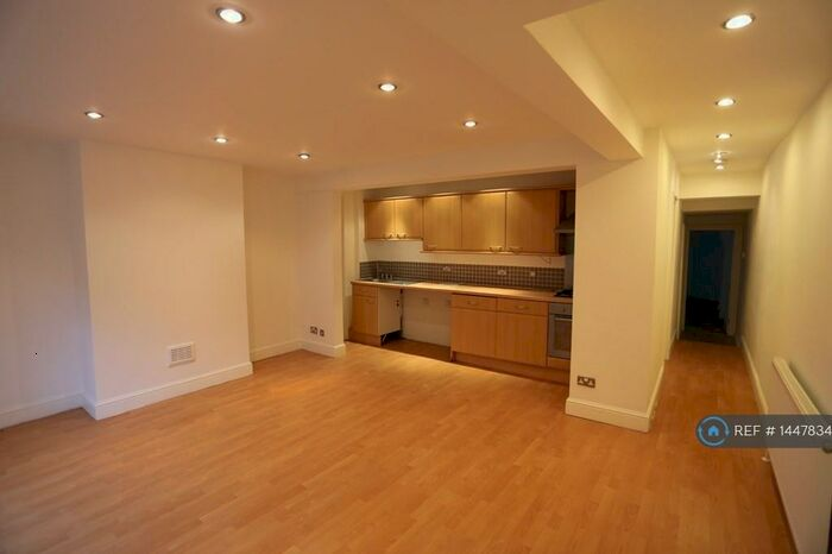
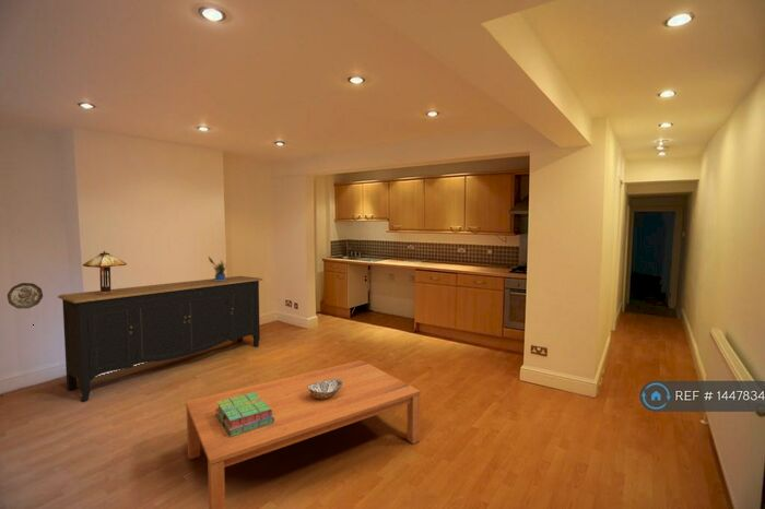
+ decorative bowl (325, 390)
+ stack of books (244, 411)
+ coffee table (307, 422)
+ sideboard (177, 325)
+ decorative plate (25, 295)
+ potted plant (217, 268)
+ table lamp (105, 272)
